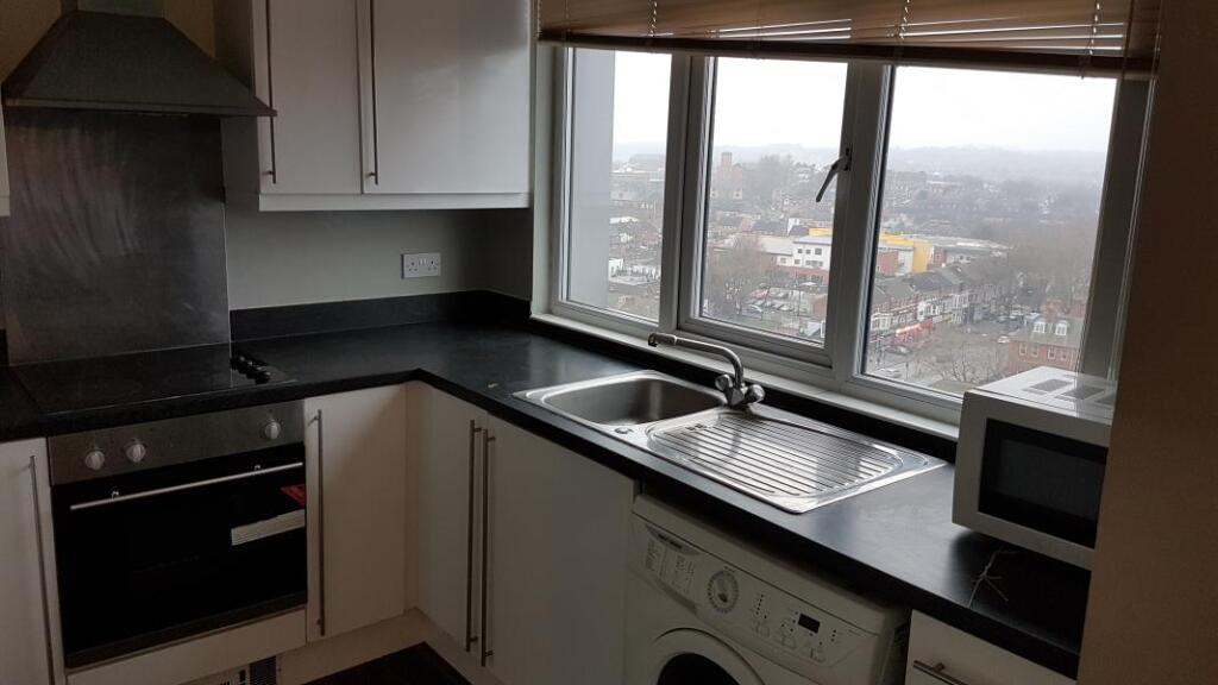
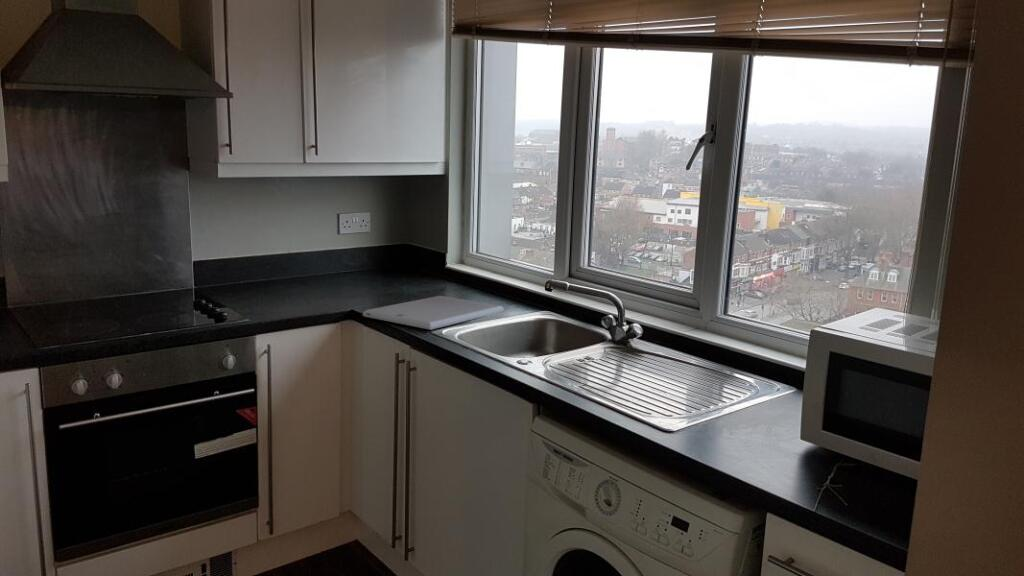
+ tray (435, 310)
